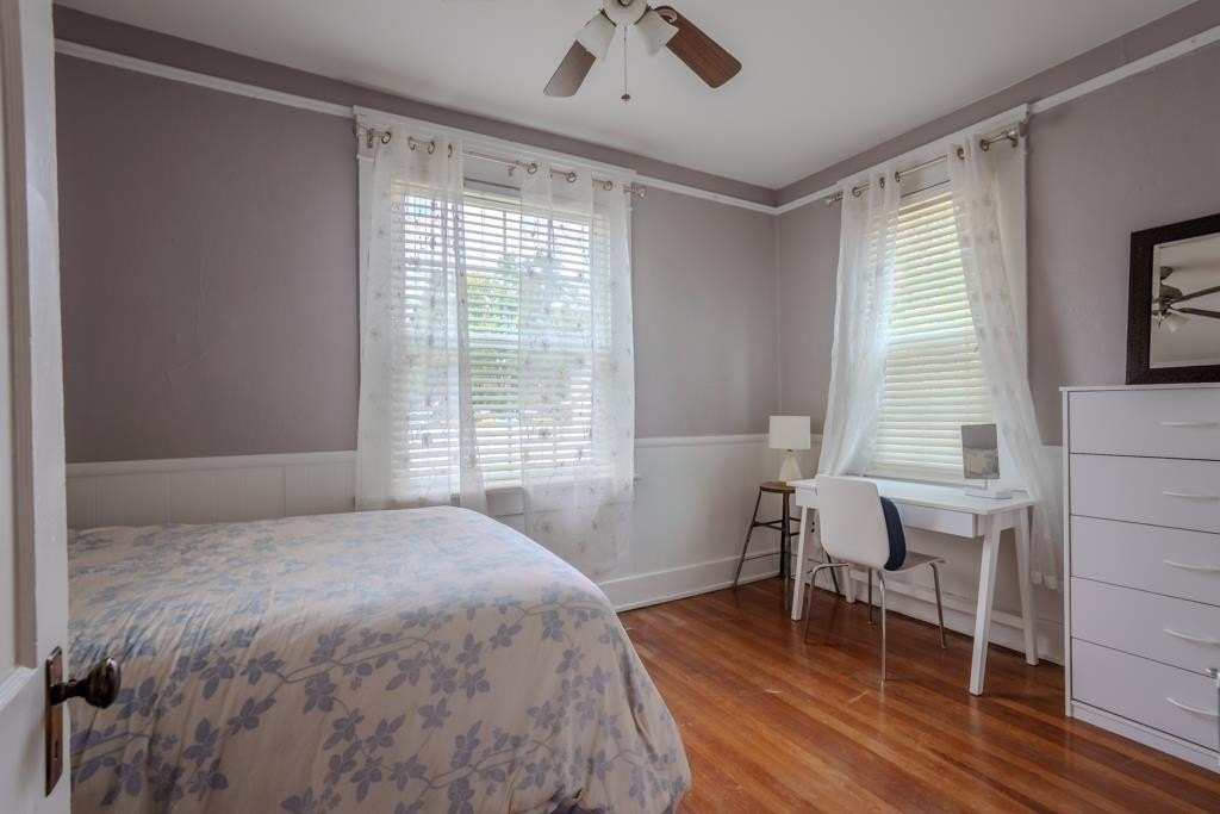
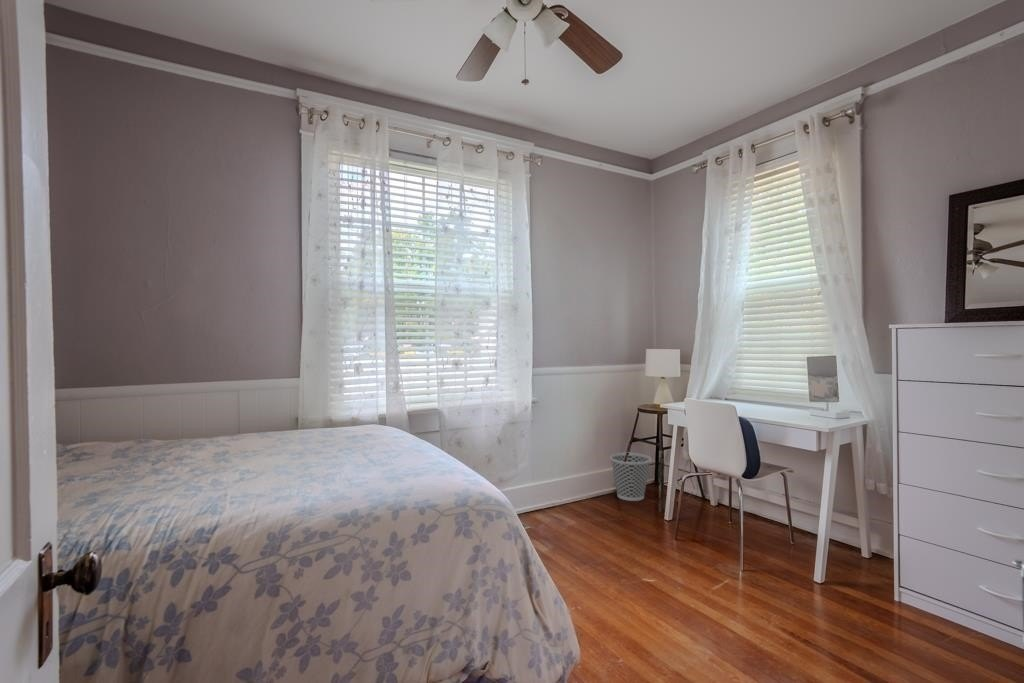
+ wastebasket (630, 476)
